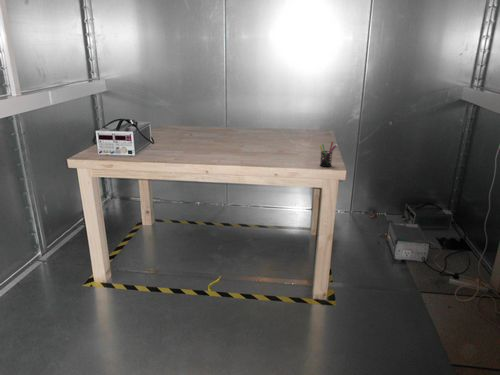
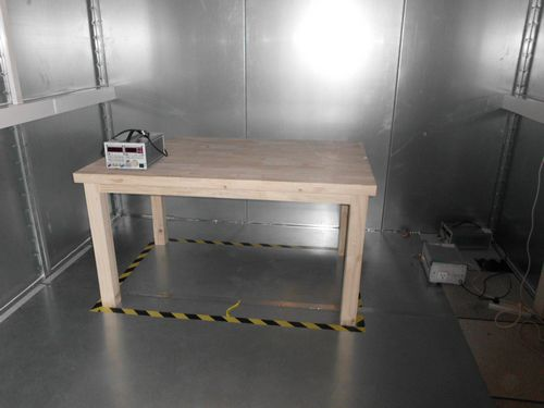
- pen holder (326, 153)
